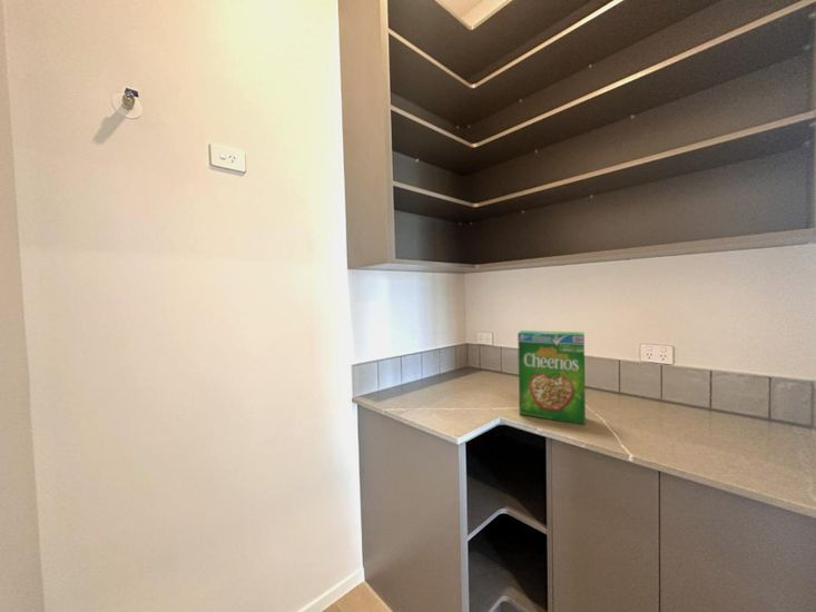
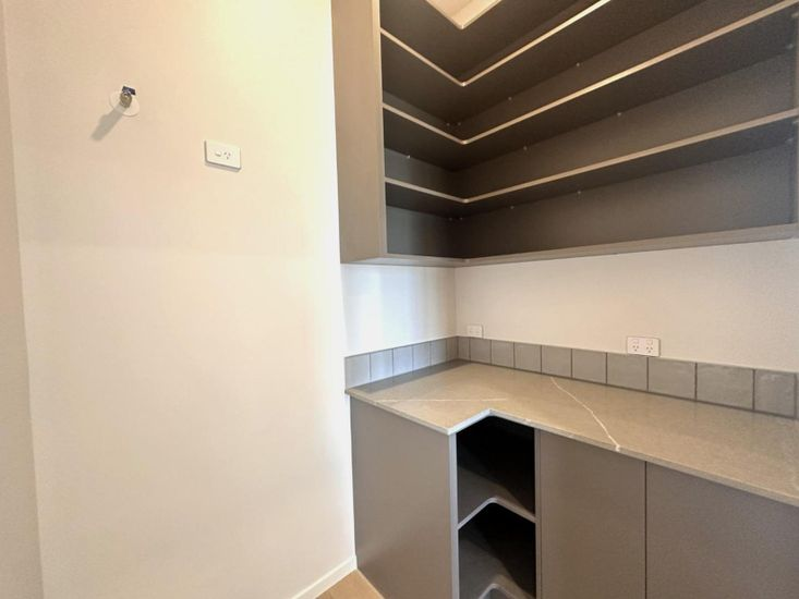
- cereal box (550, 374)
